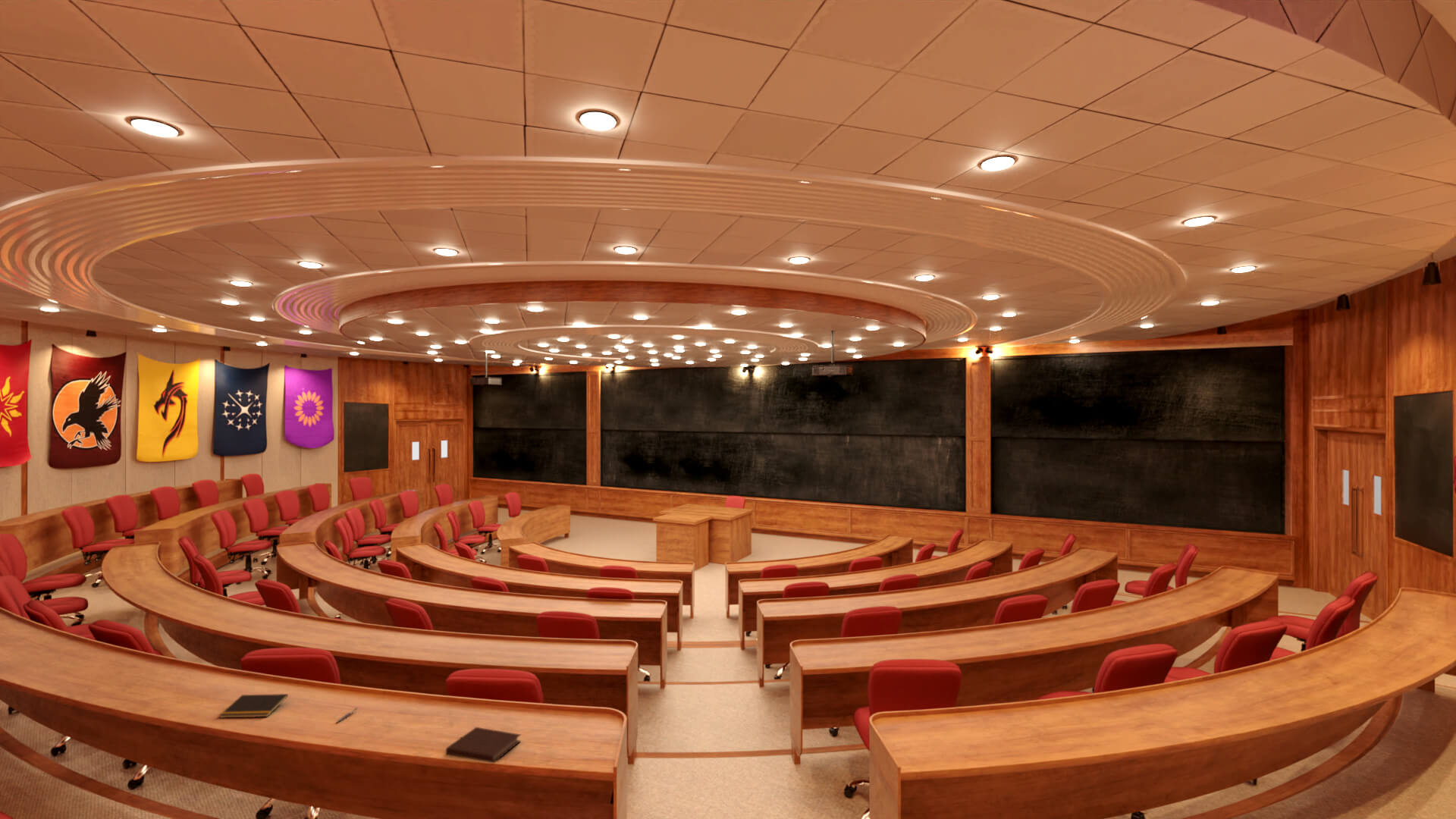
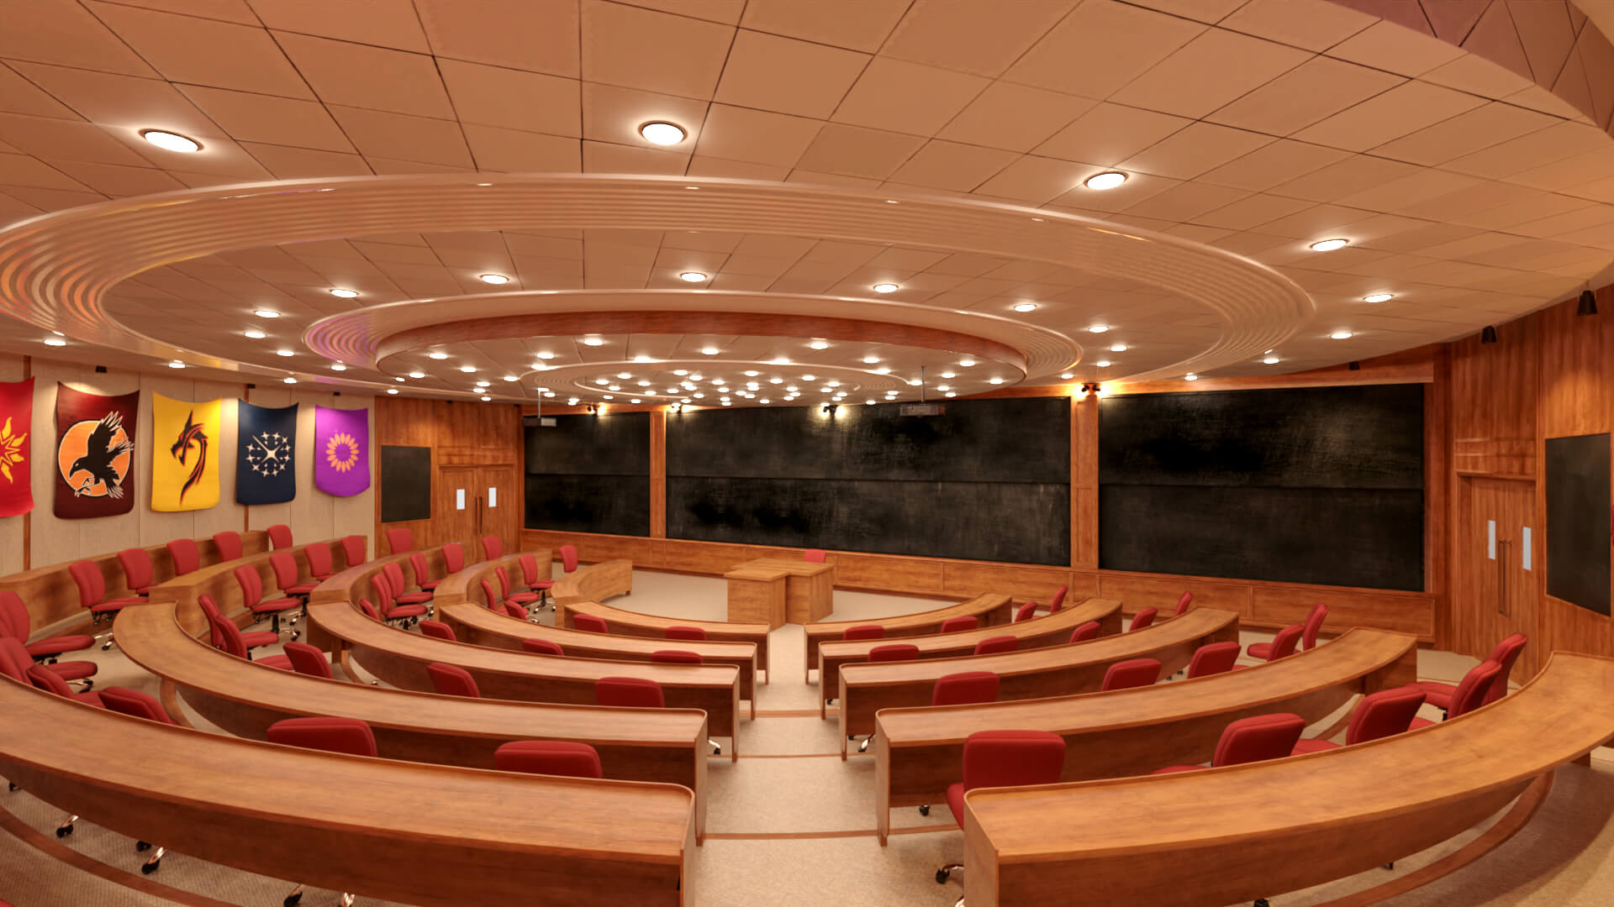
- pen (347, 714)
- notebook (484, 744)
- notepad (254, 705)
